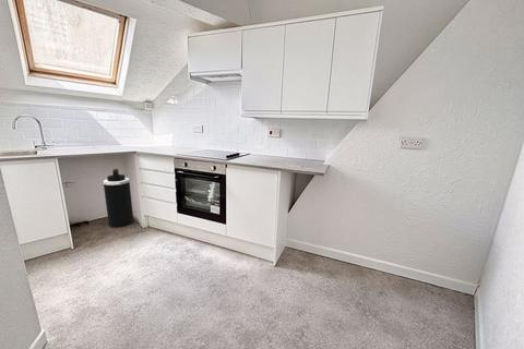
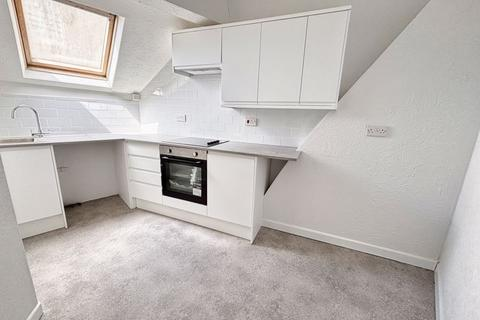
- trash can (118, 196)
